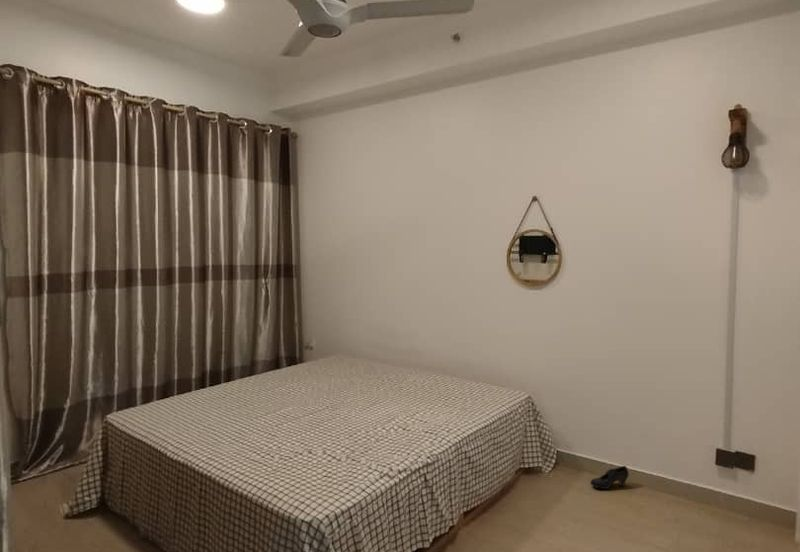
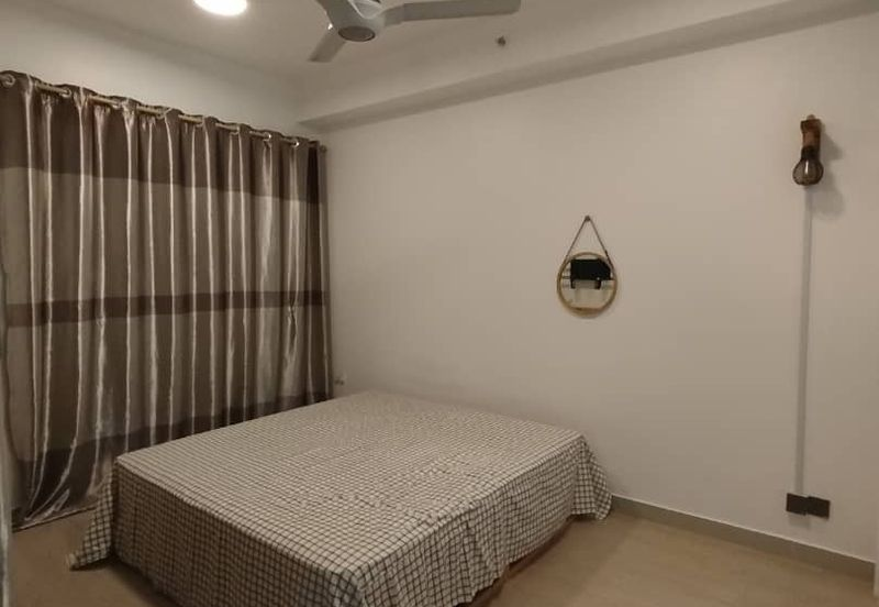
- shoe (609, 476)
